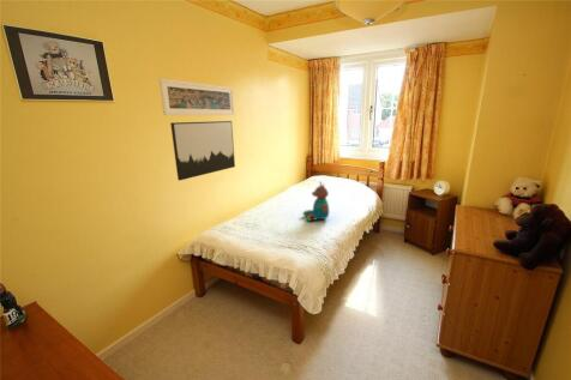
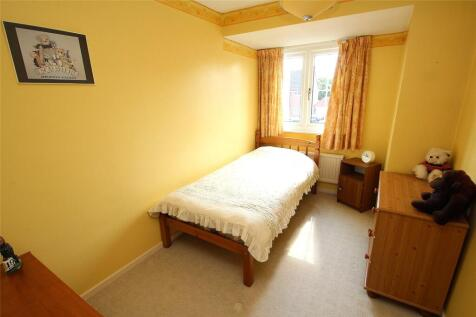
- wall art (206, 147)
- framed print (202, 99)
- teddy bear (315, 200)
